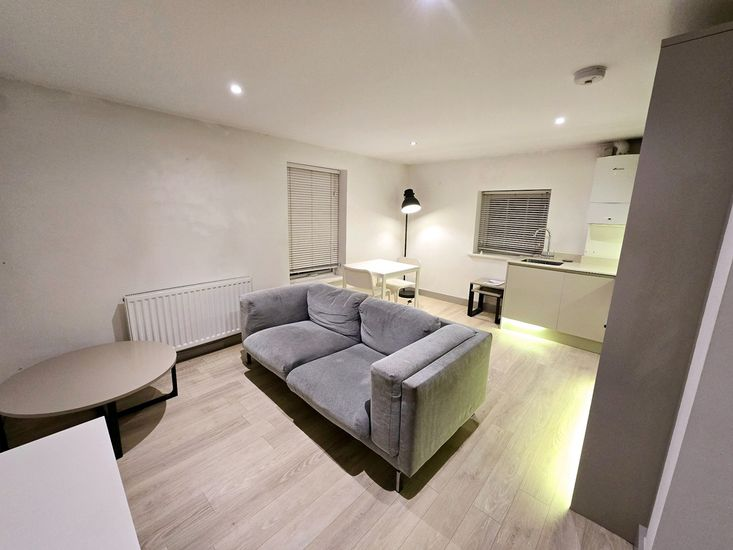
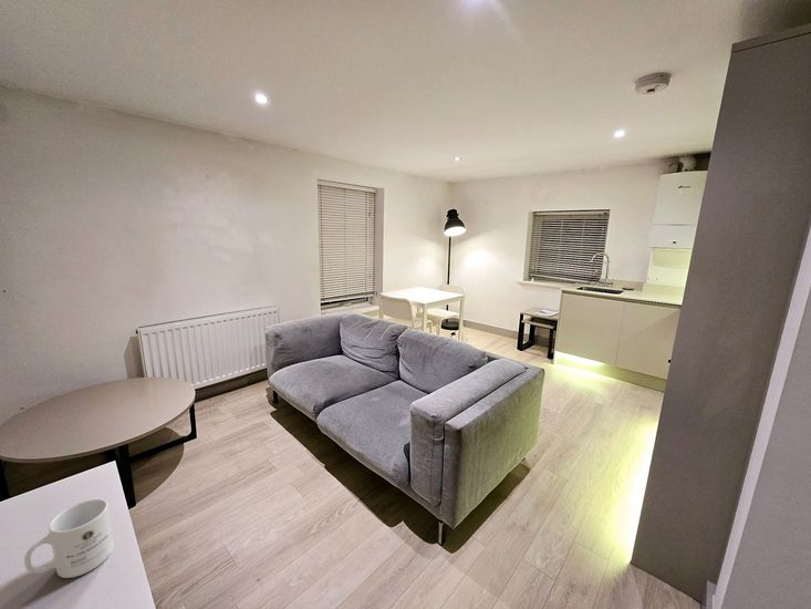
+ mug (71, 543)
